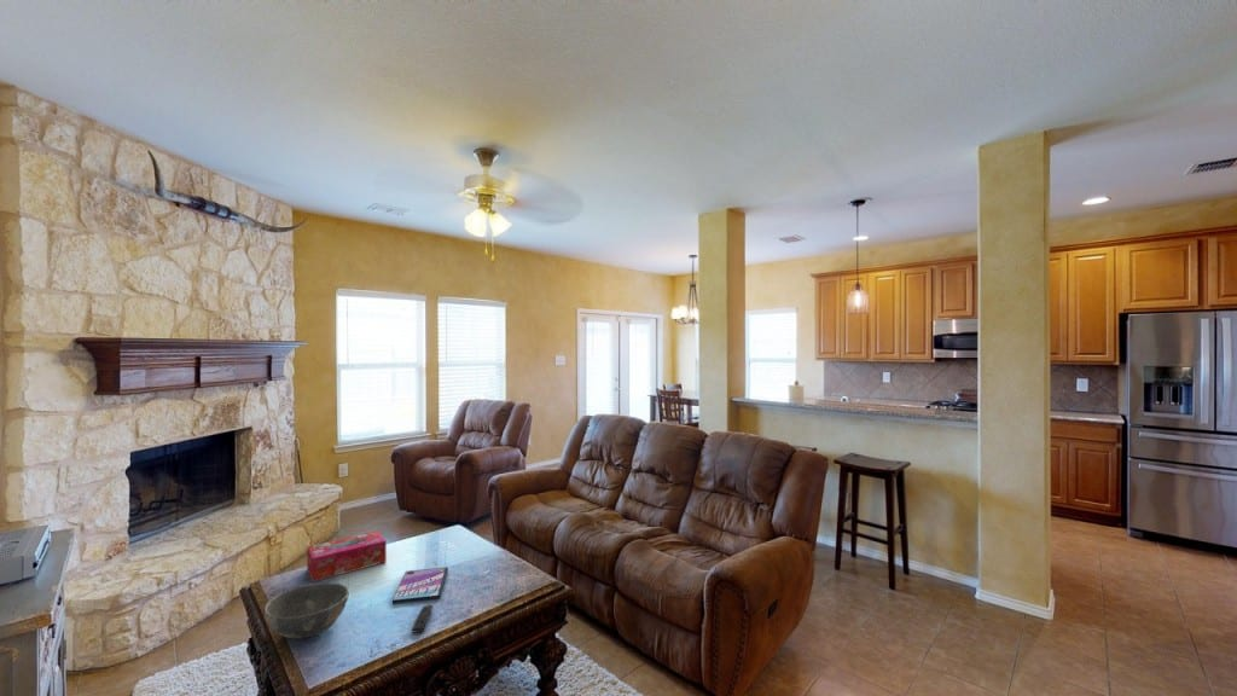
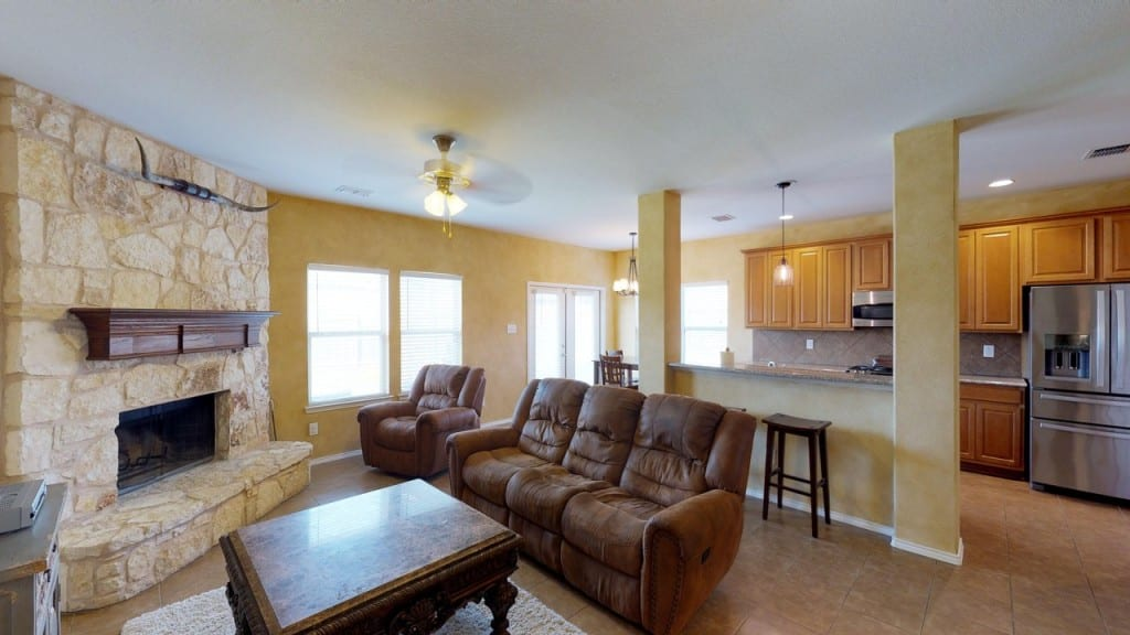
- tissue box (347, 555)
- bowl (308, 614)
- video game case (422, 584)
- remote control (423, 616)
